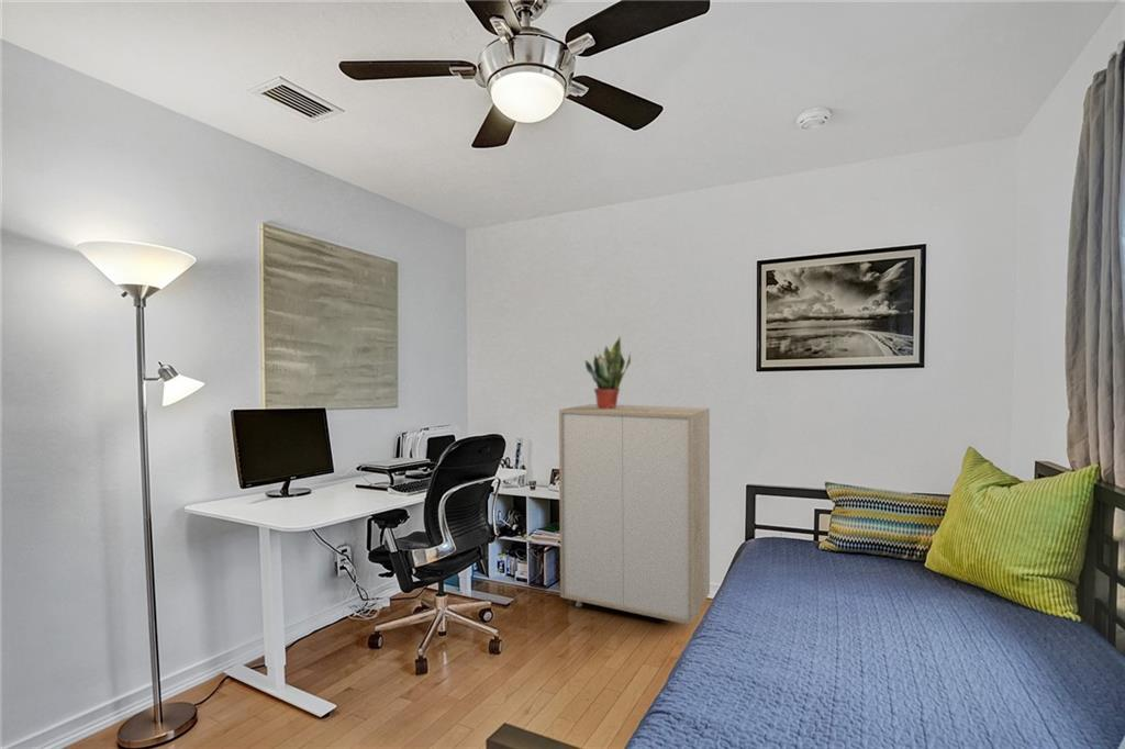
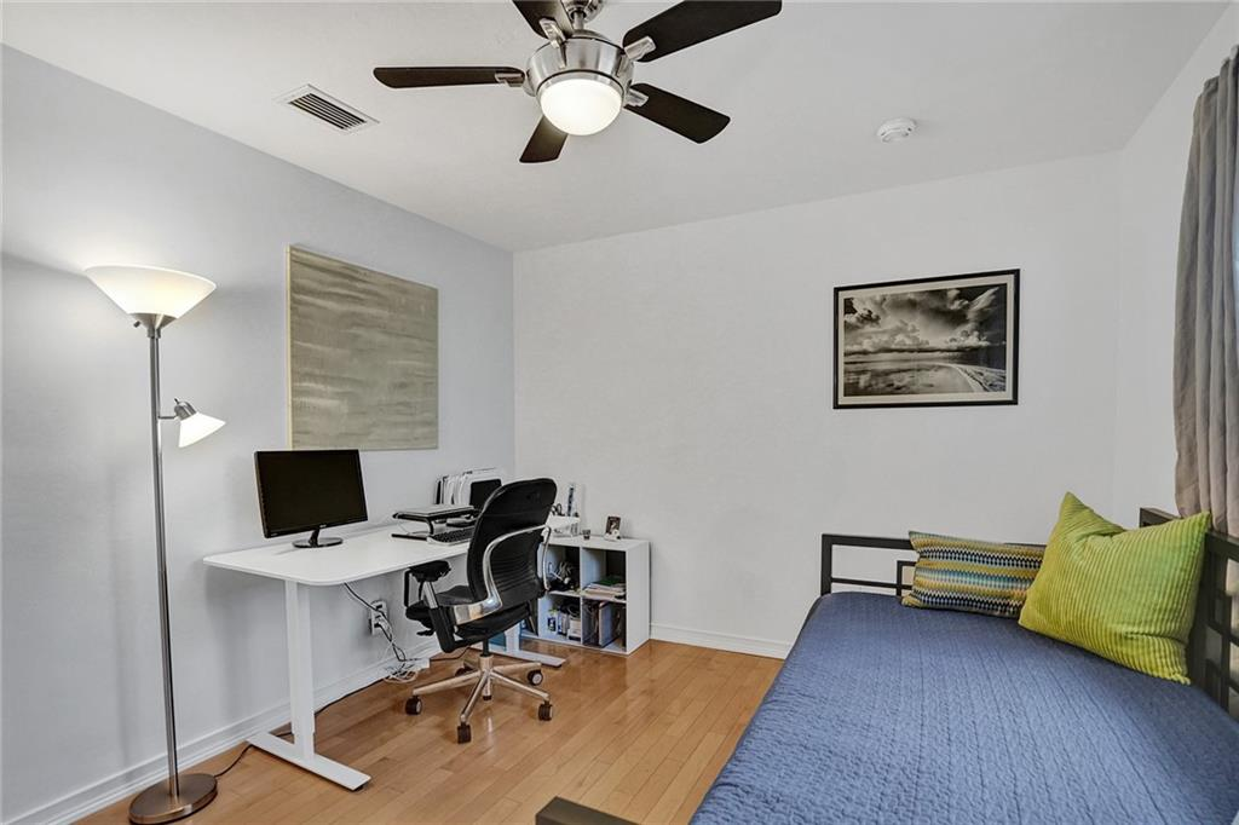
- potted plant (603, 371)
- storage cabinet (635, 506)
